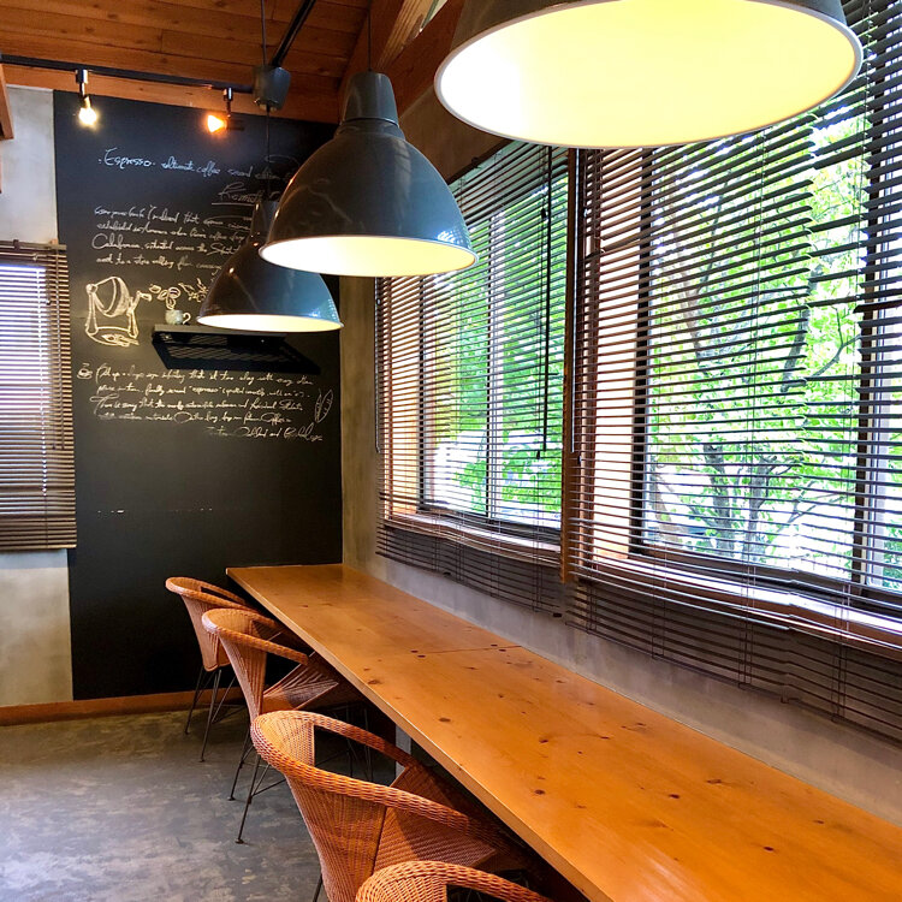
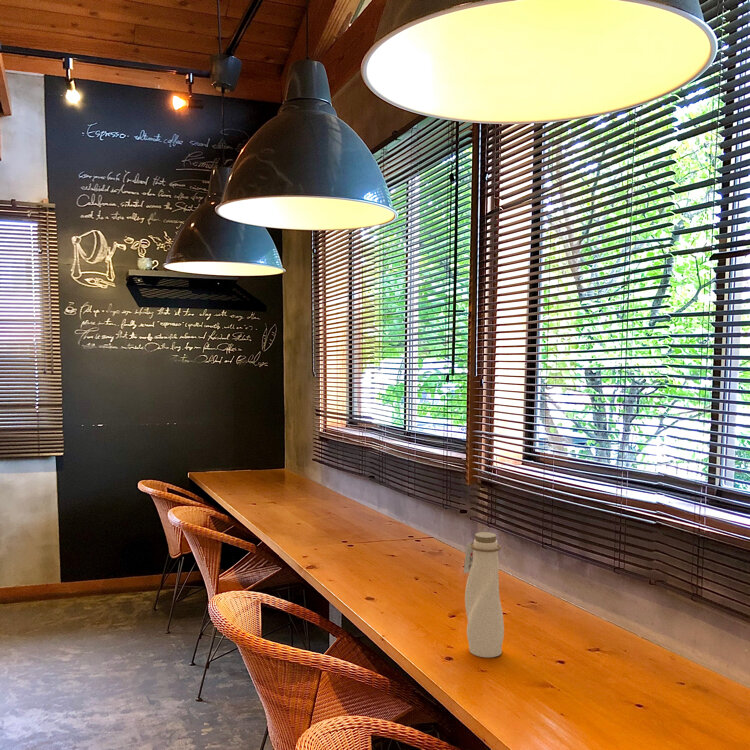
+ water bottle (482, 592)
